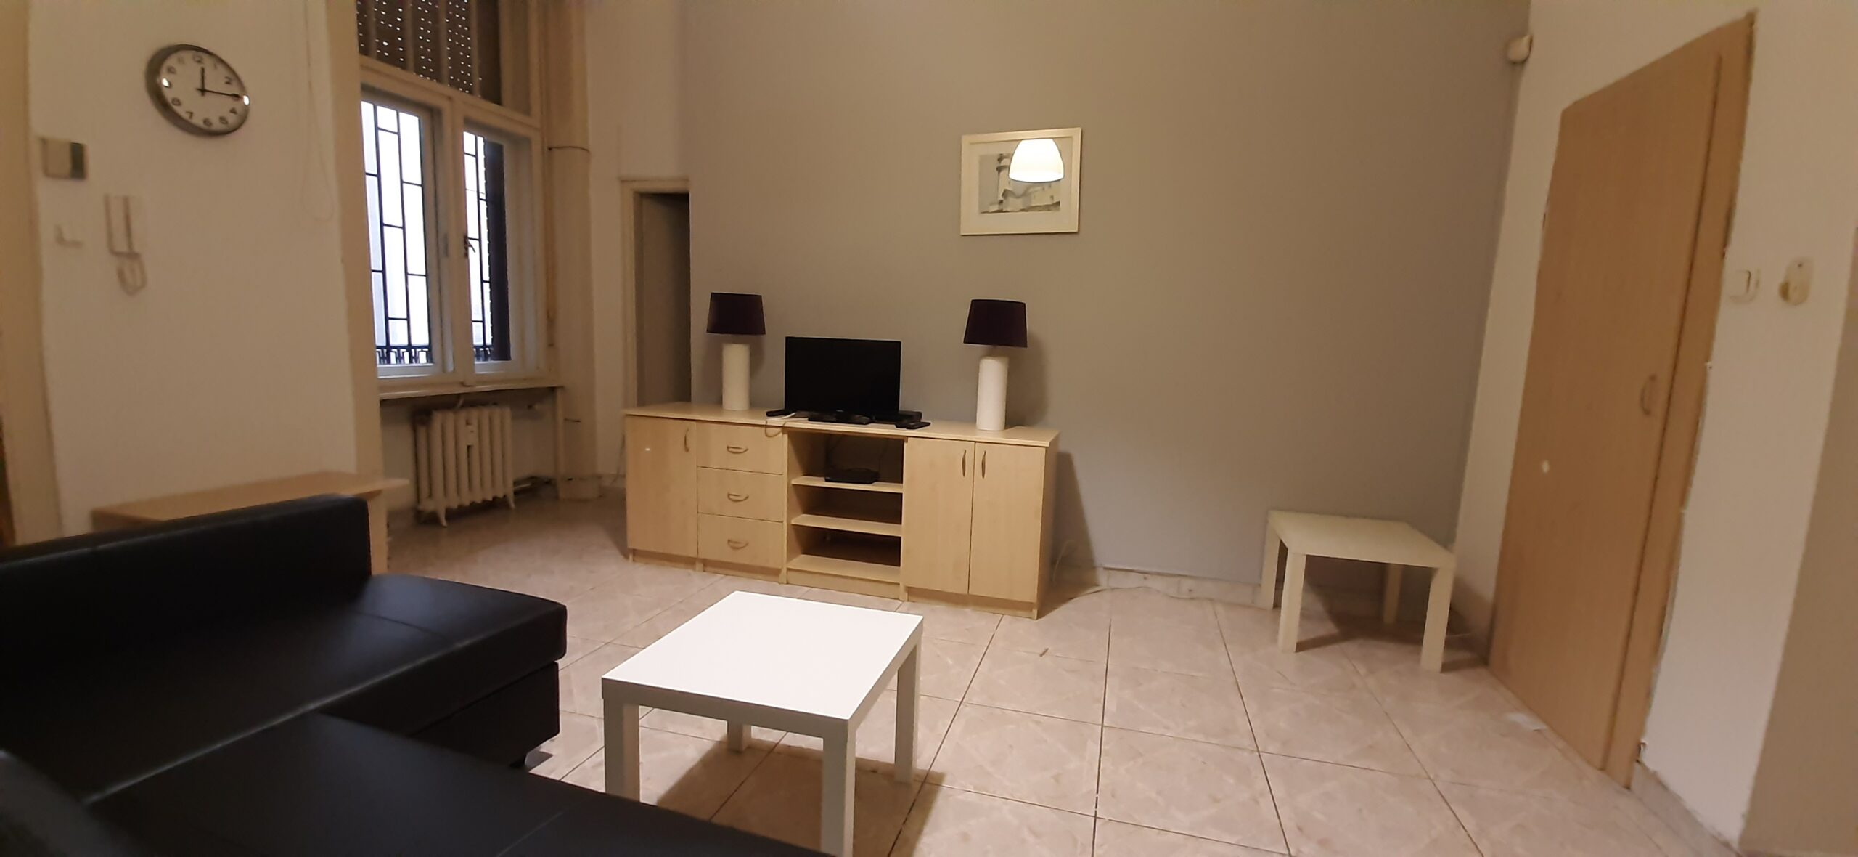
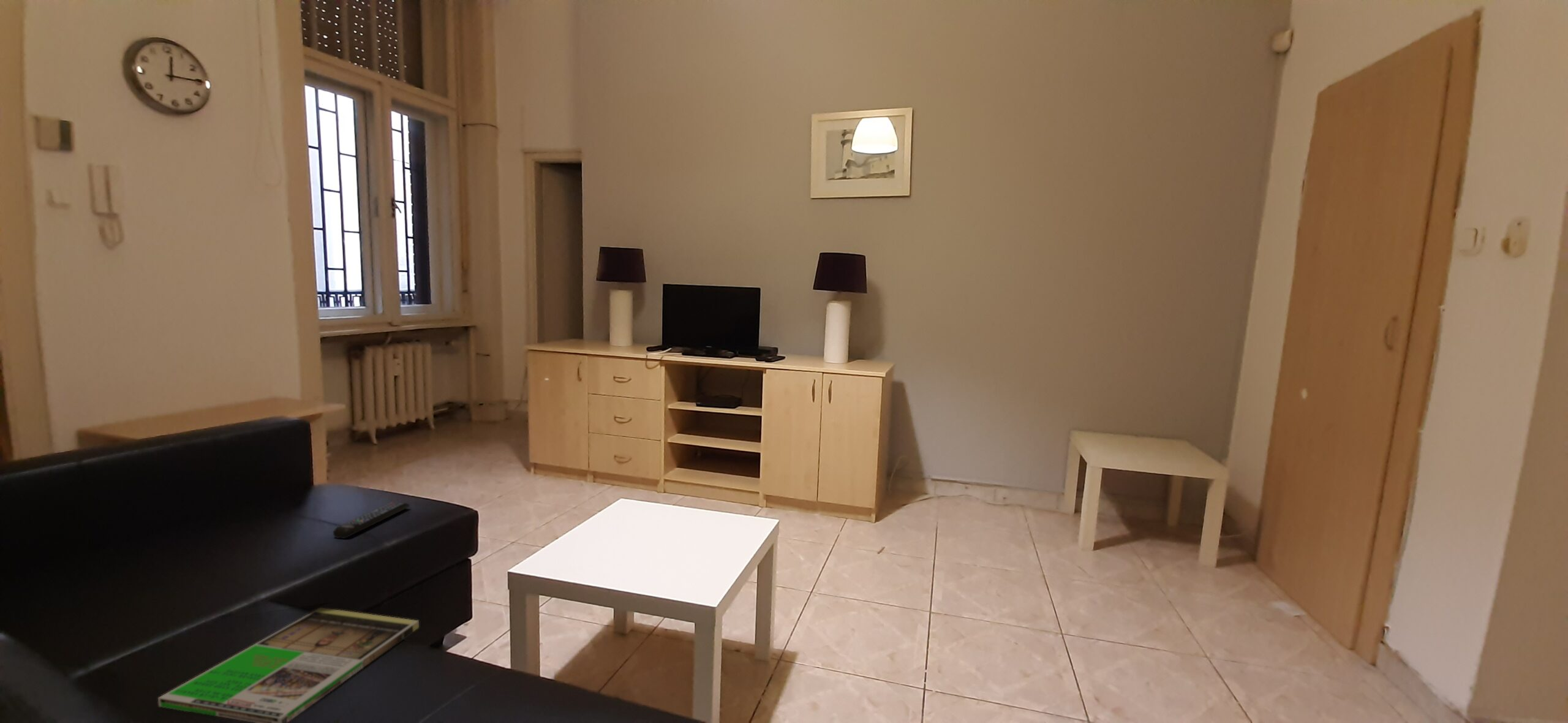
+ magazine (303, 659)
+ remote control (374, 518)
